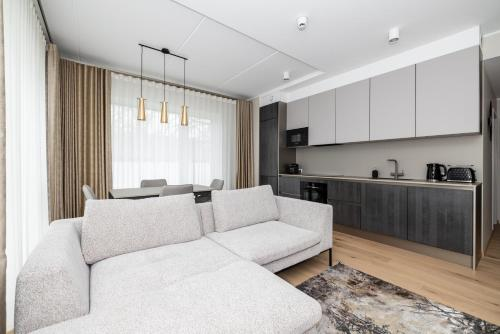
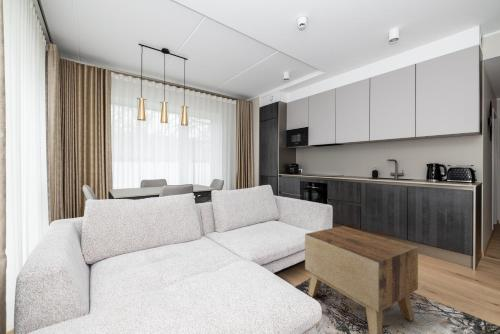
+ side table (357, 272)
